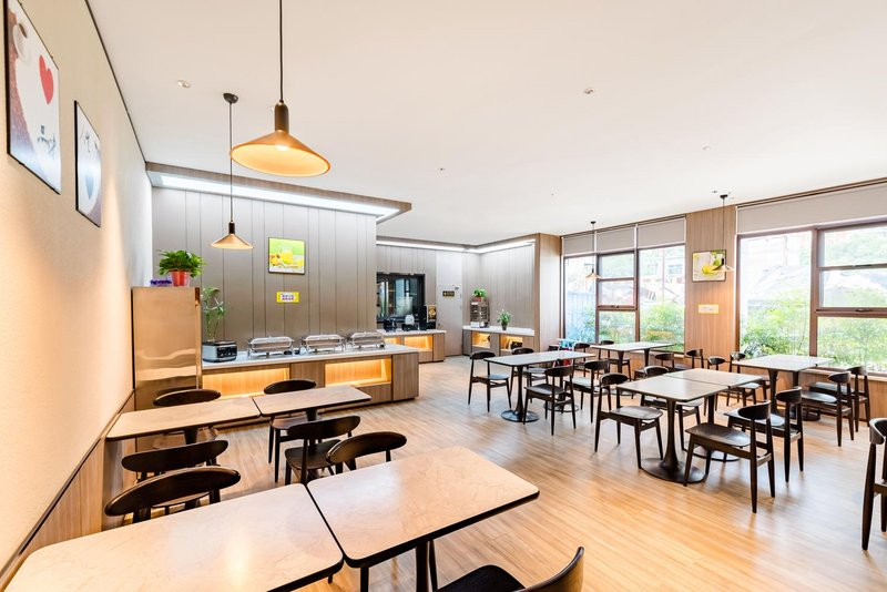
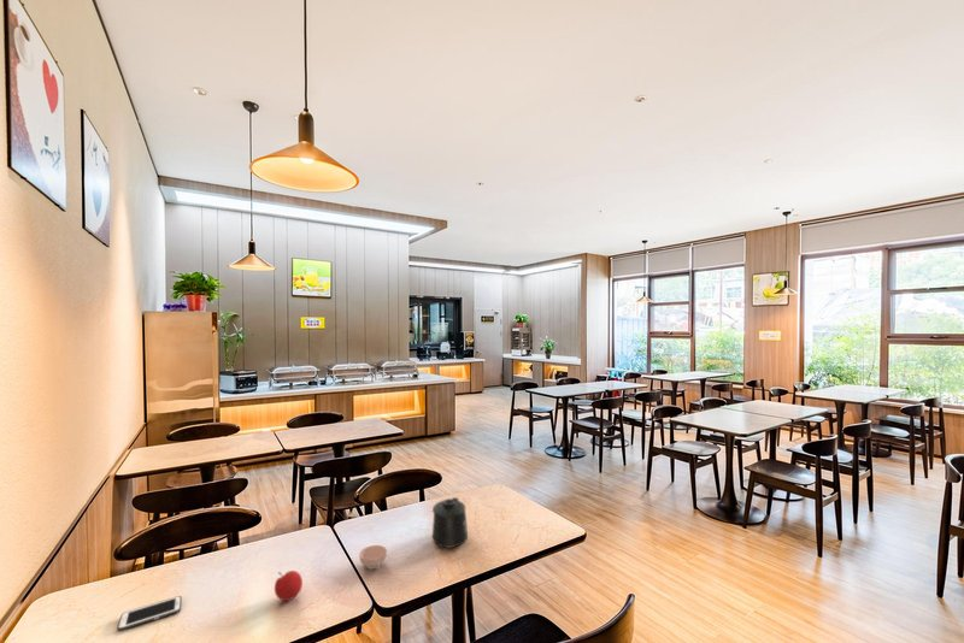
+ mug (448, 518)
+ fruit (288, 585)
+ teacup (374, 560)
+ cell phone (151, 612)
